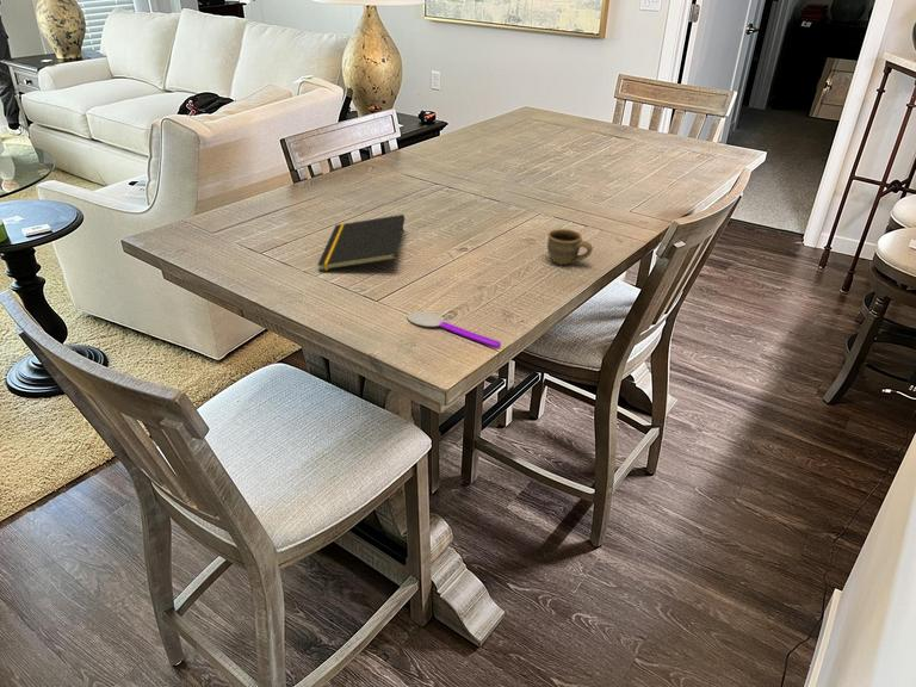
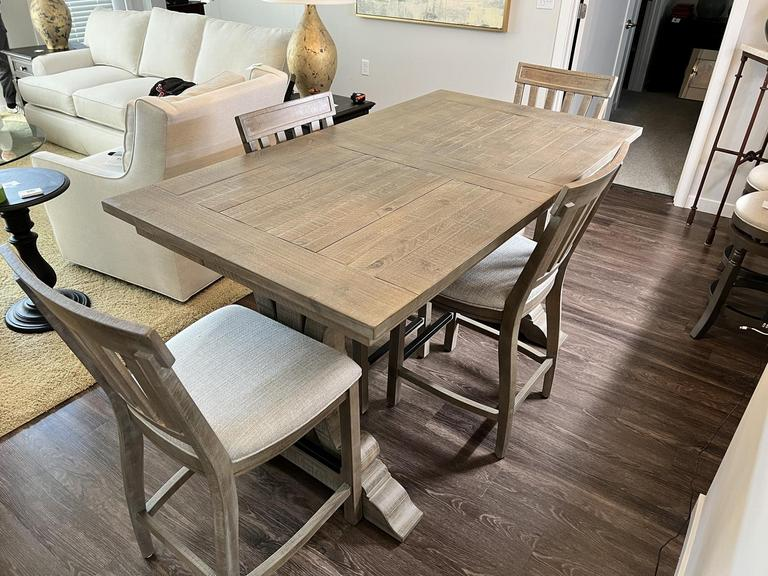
- notepad (364, 241)
- spoon (452, 327)
- cup (568, 249)
